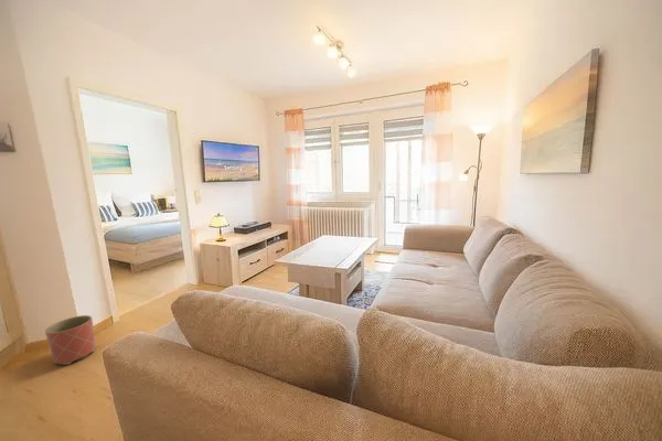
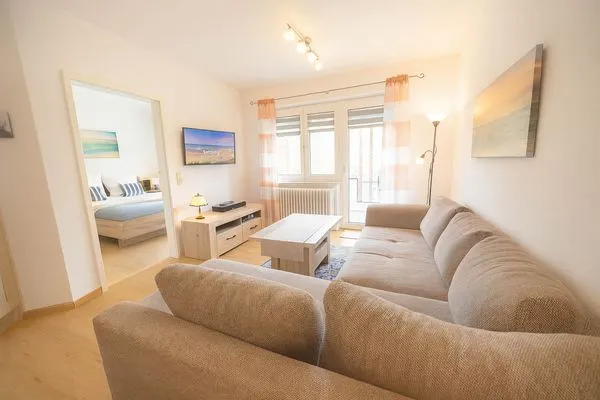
- planter (72, 340)
